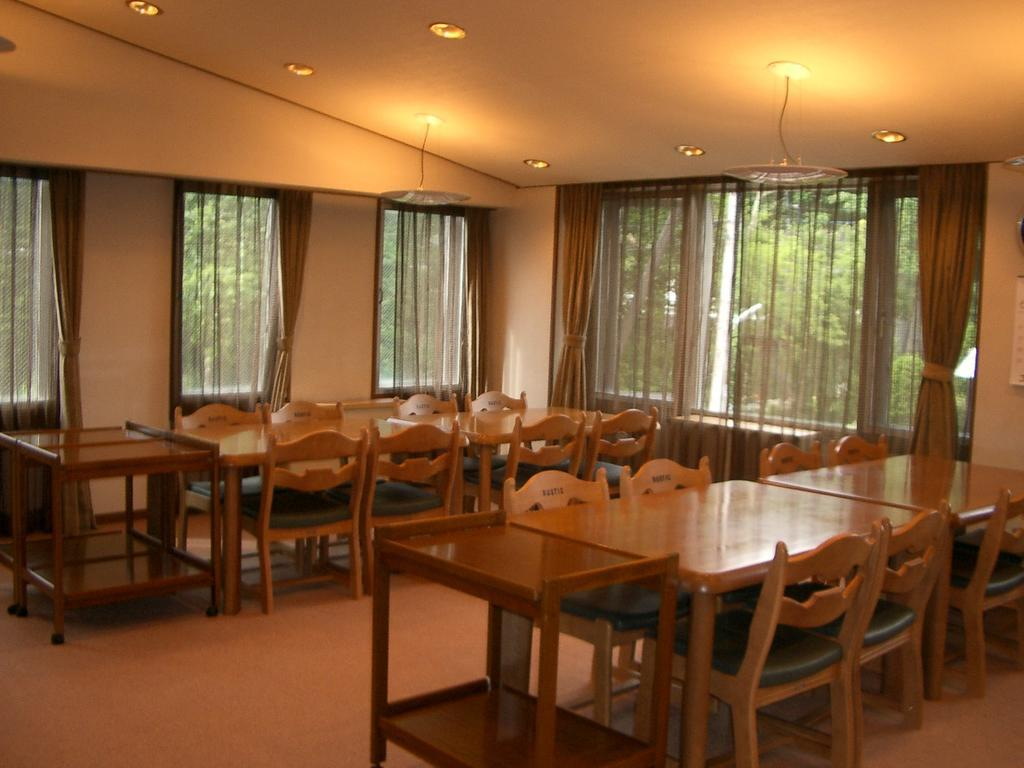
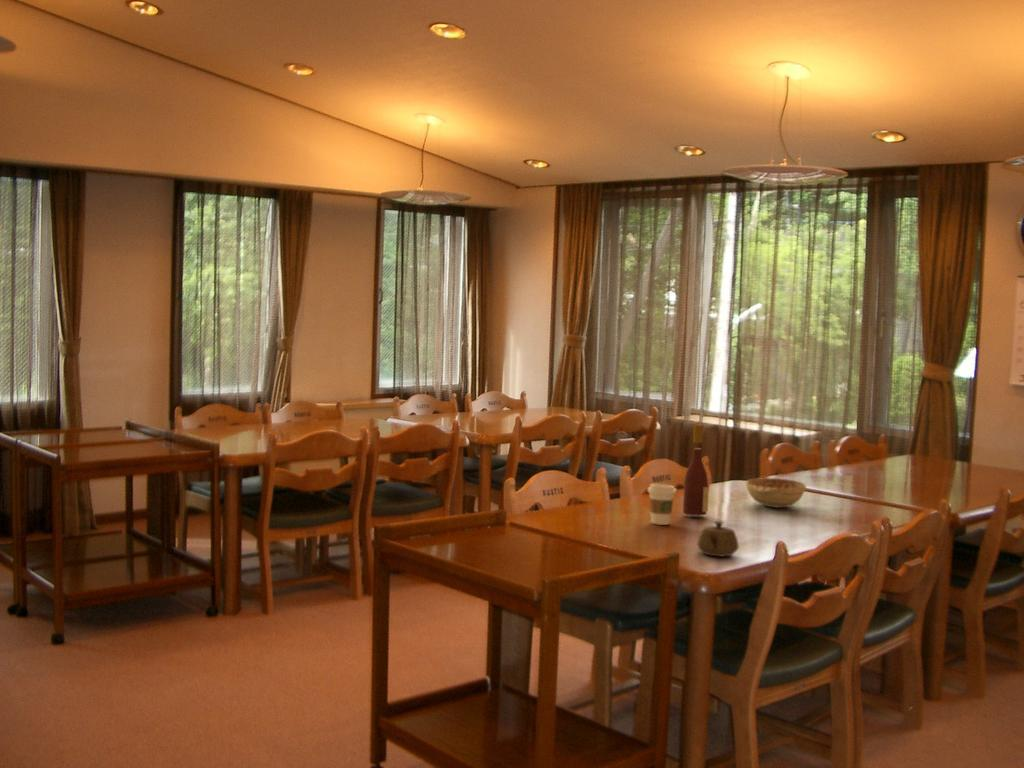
+ decorative bowl (775, 493)
+ wine bottle (696, 470)
+ coffee cup (661, 504)
+ teapot (717, 538)
